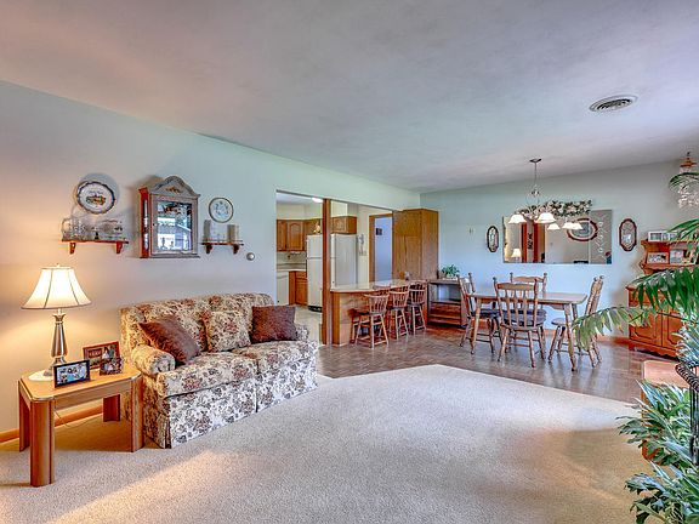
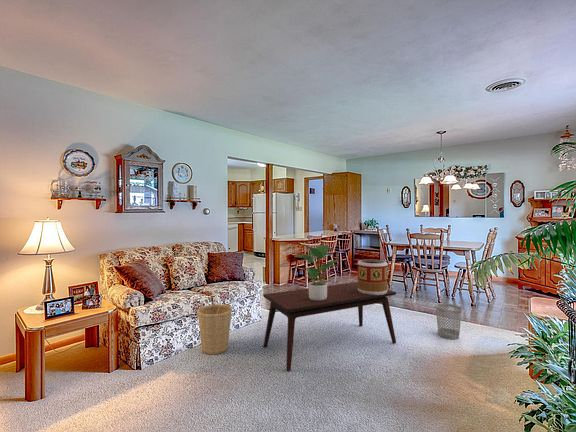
+ basket (215, 325)
+ wastebasket (448, 320)
+ coffee table (330, 311)
+ potted plant (319, 271)
+ decorative container (372, 276)
